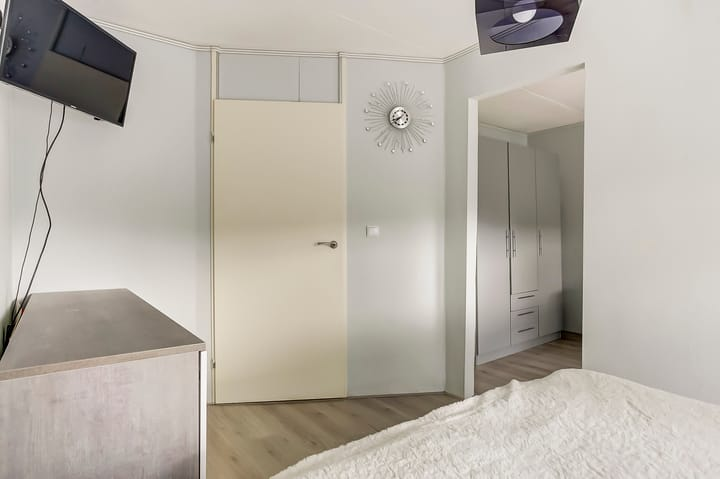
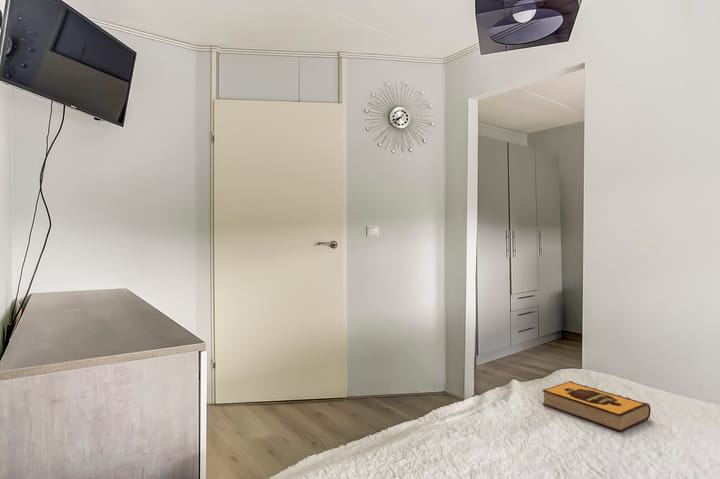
+ hardback book (594, 403)
